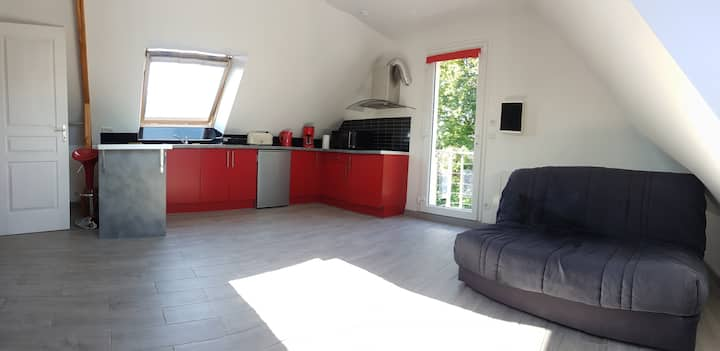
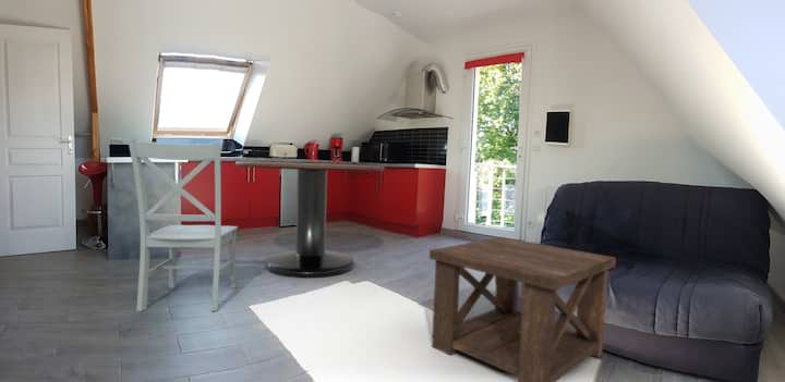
+ side table (516, 303)
+ dining table (311, 214)
+ chair (190, 220)
